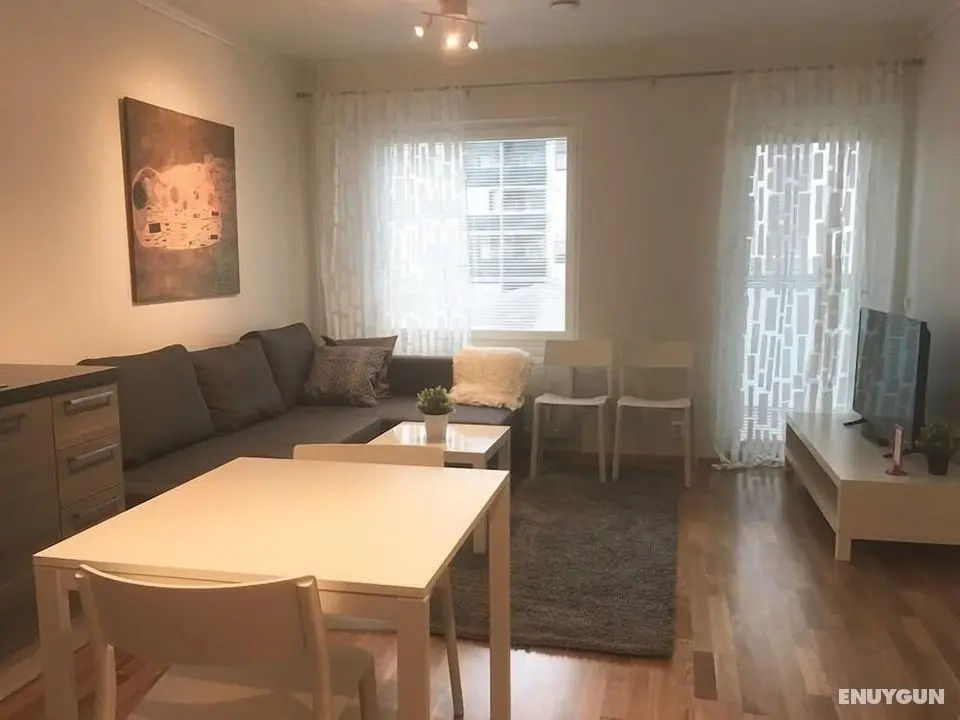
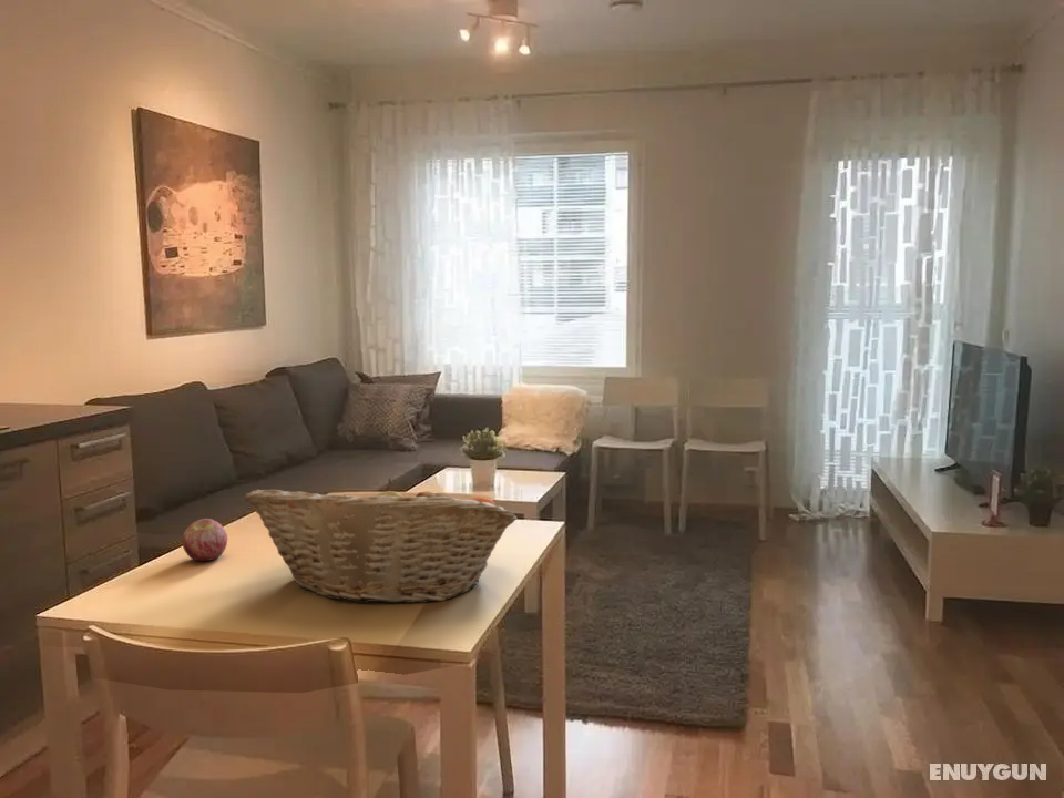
+ fruit basket (381, 528)
+ apple (204, 539)
